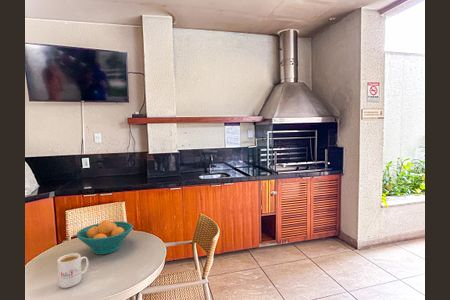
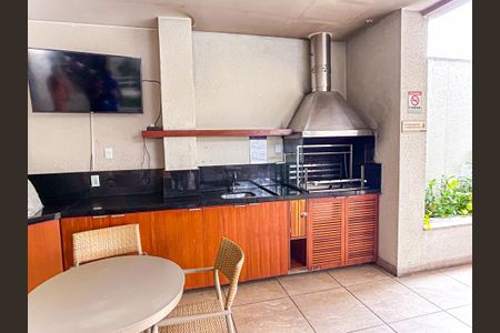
- mug (73, 268)
- fruit bowl (105, 234)
